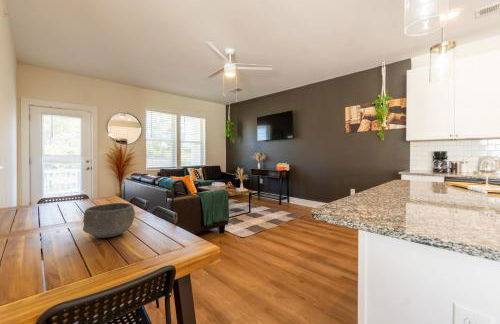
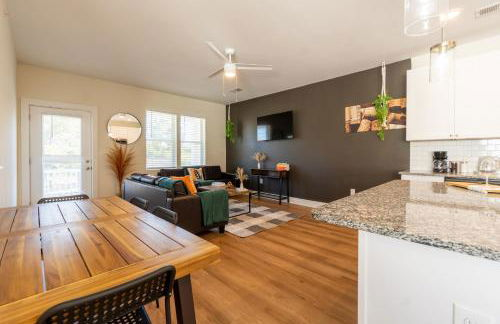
- bowl (110, 220)
